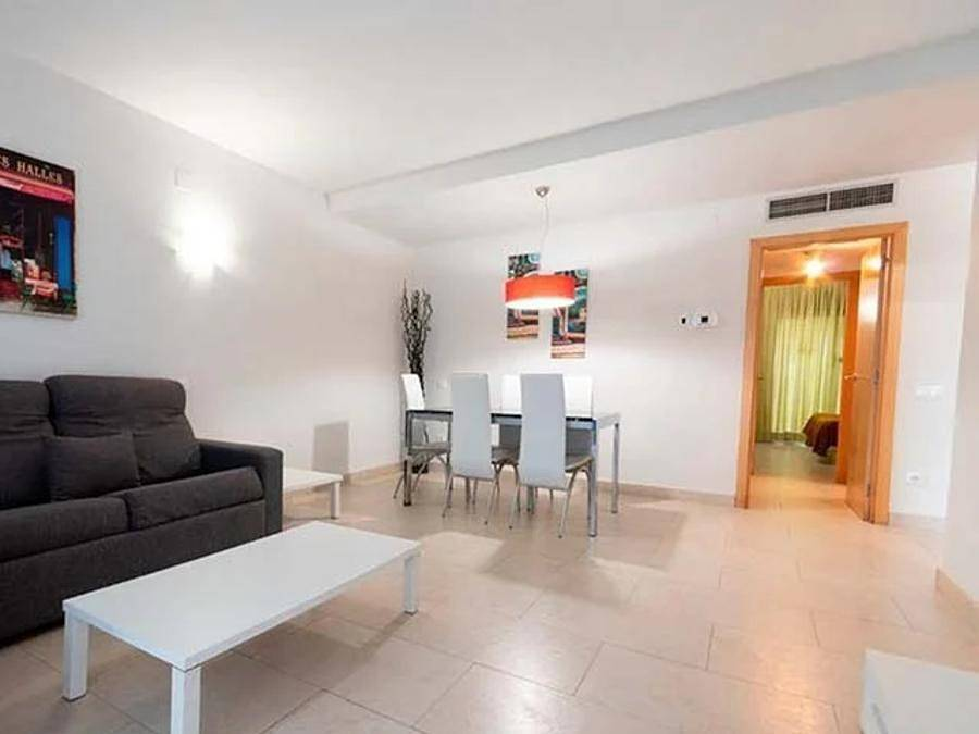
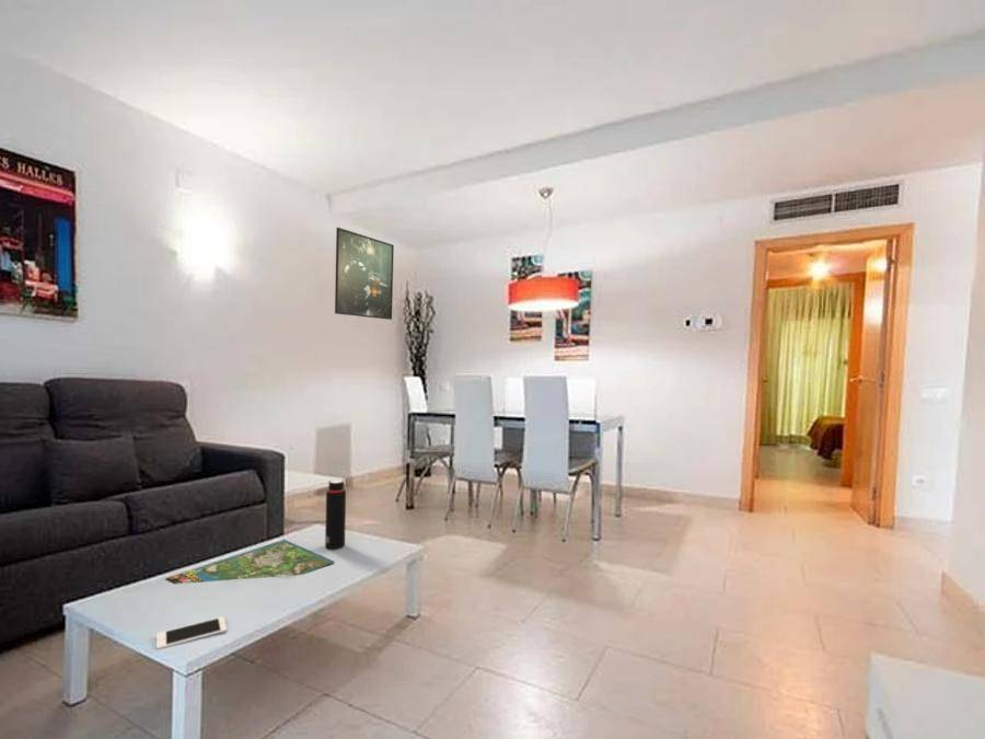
+ board game (254, 569)
+ water bottle (335, 512)
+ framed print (366, 276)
+ cell phone (192, 632)
